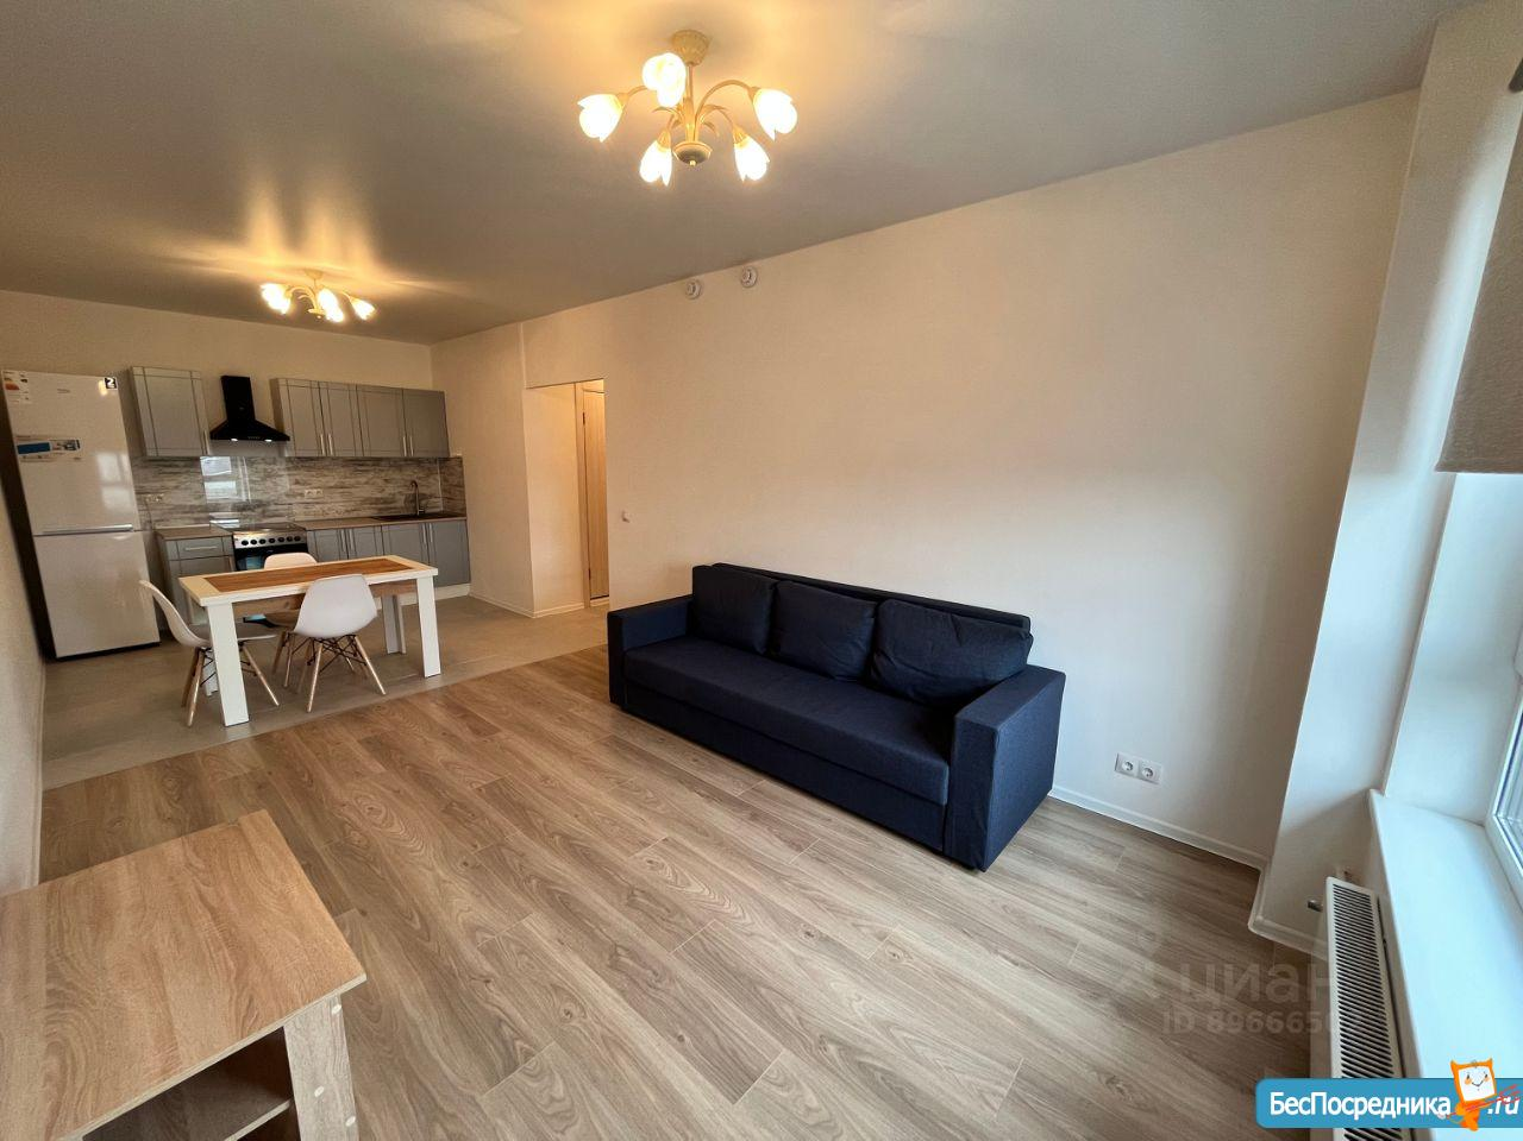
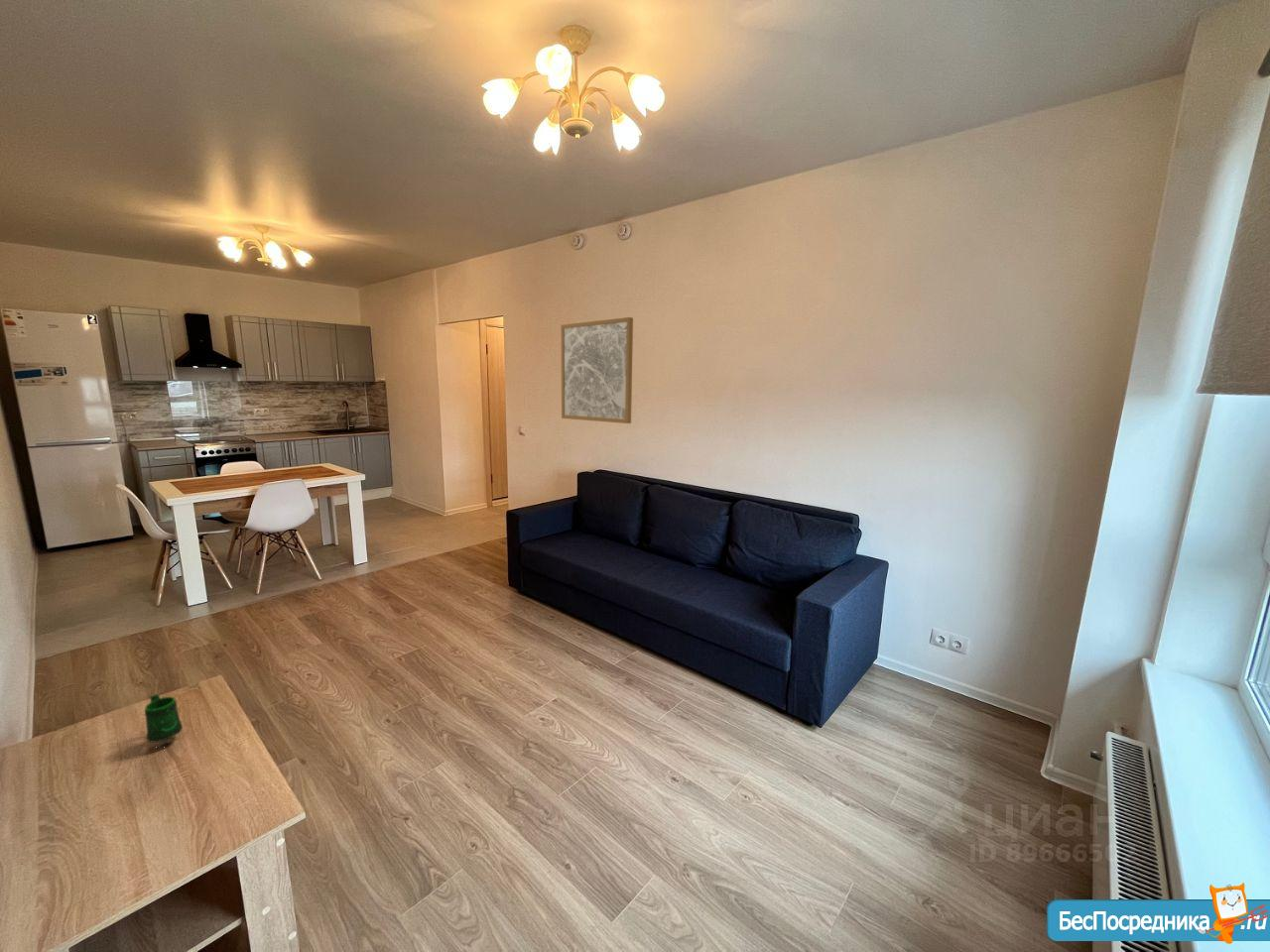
+ wall art (594, 372)
+ mug (162, 719)
